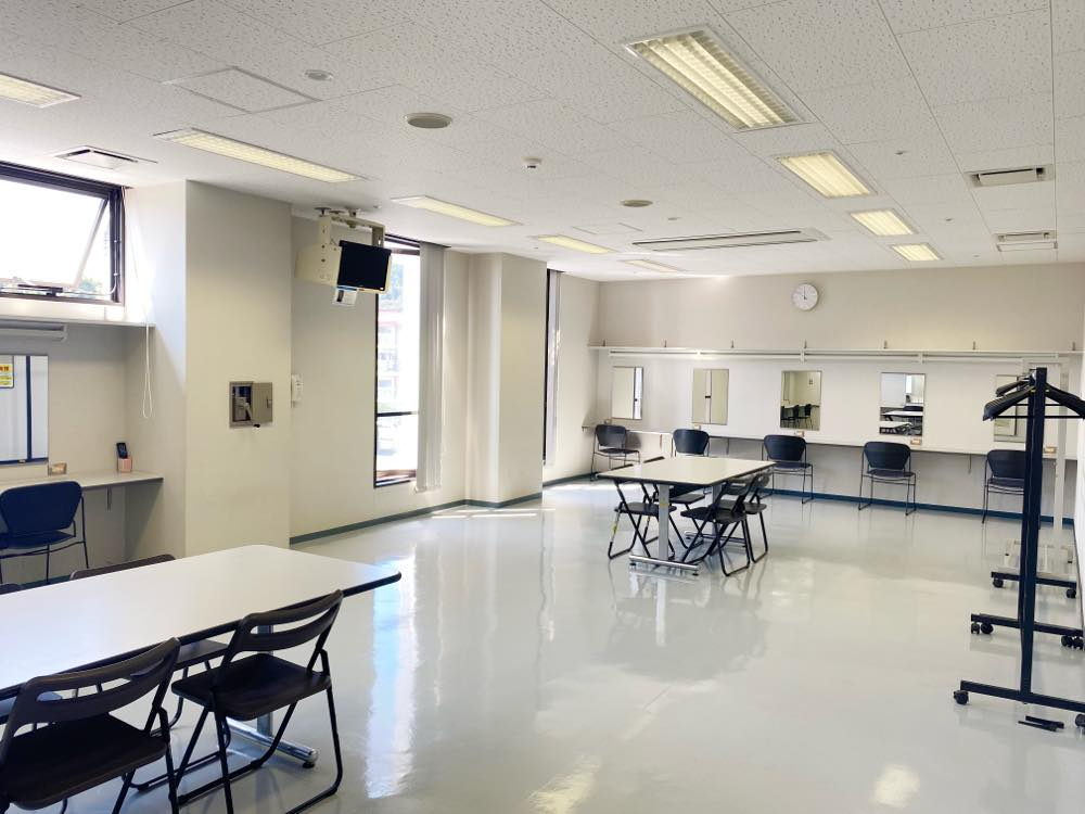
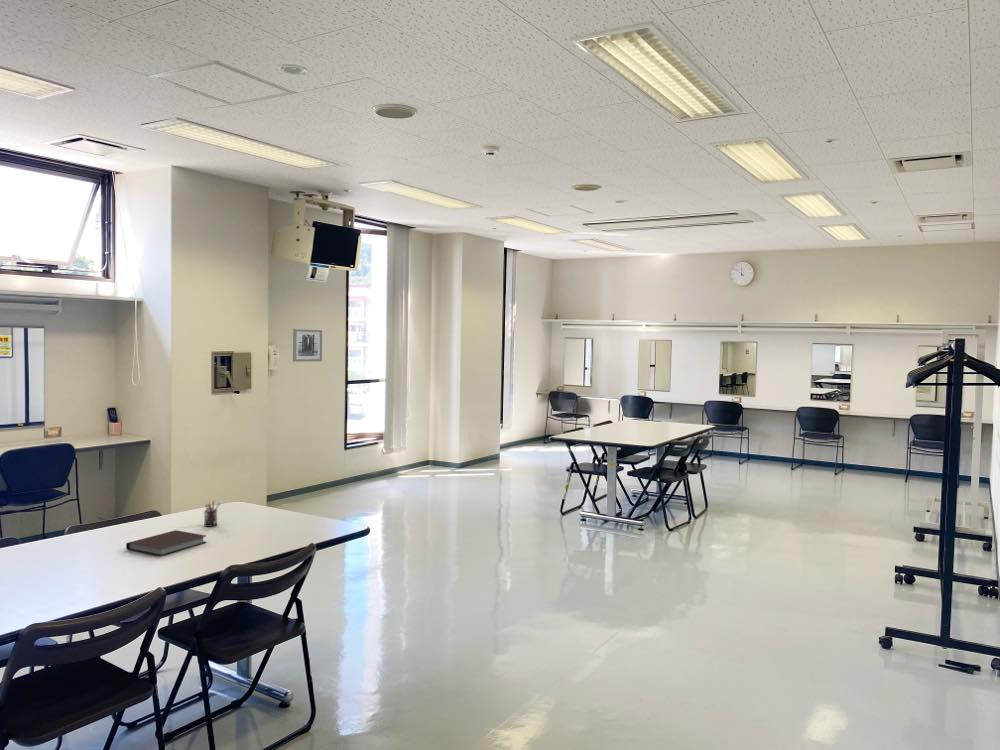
+ wall art (307, 345)
+ pen holder (212, 512)
+ notebook (167, 542)
